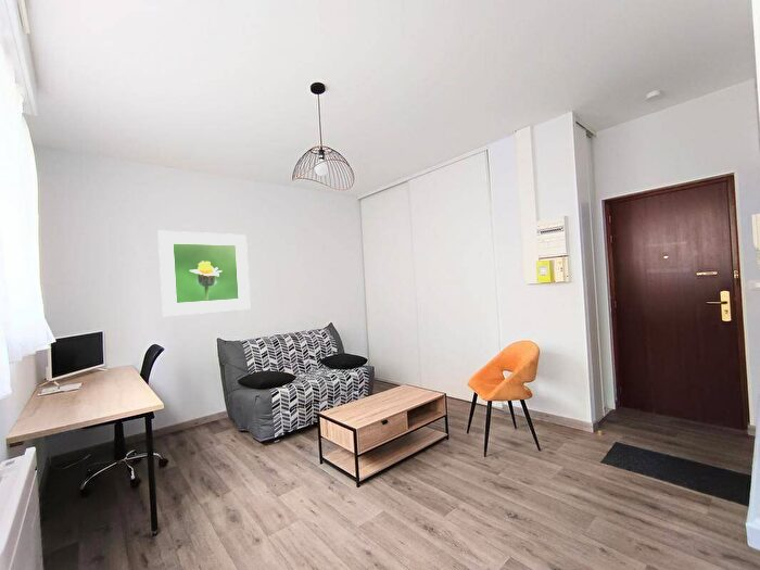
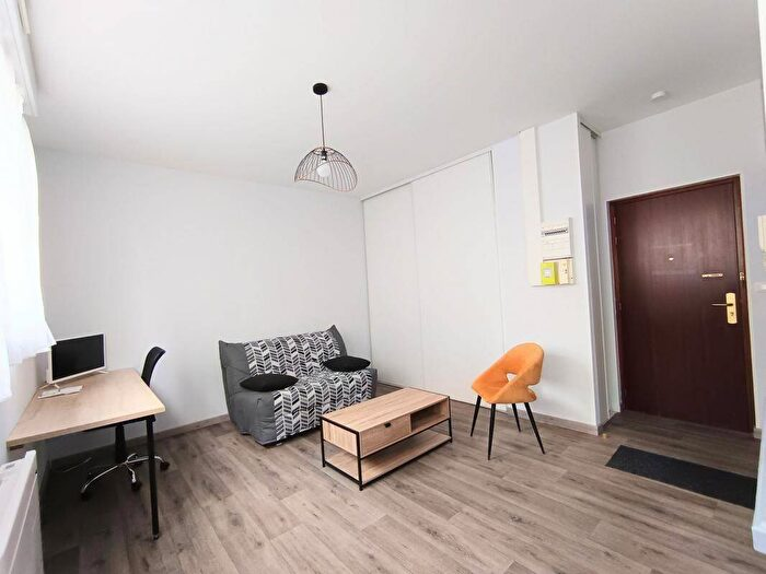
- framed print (207, 273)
